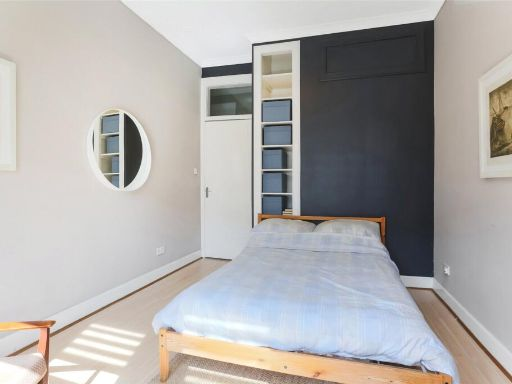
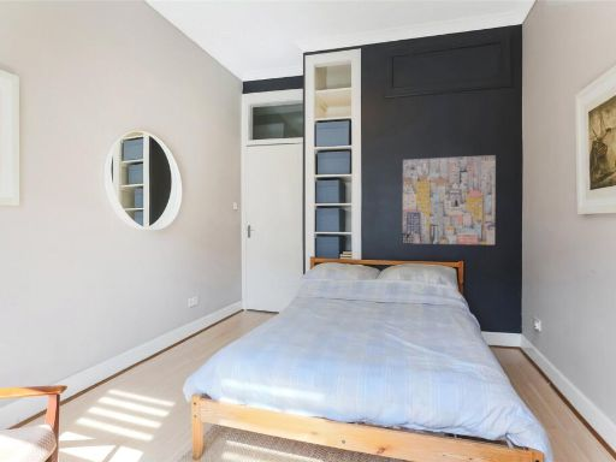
+ wall art (446, 201)
